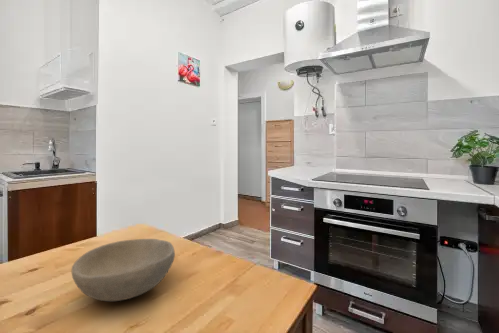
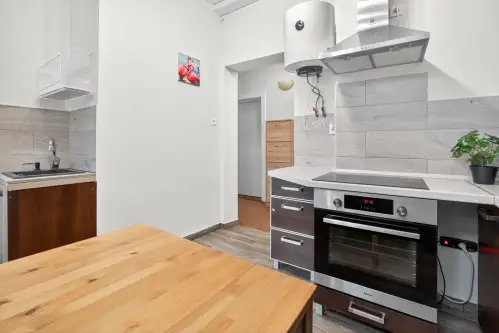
- bowl (127, 271)
